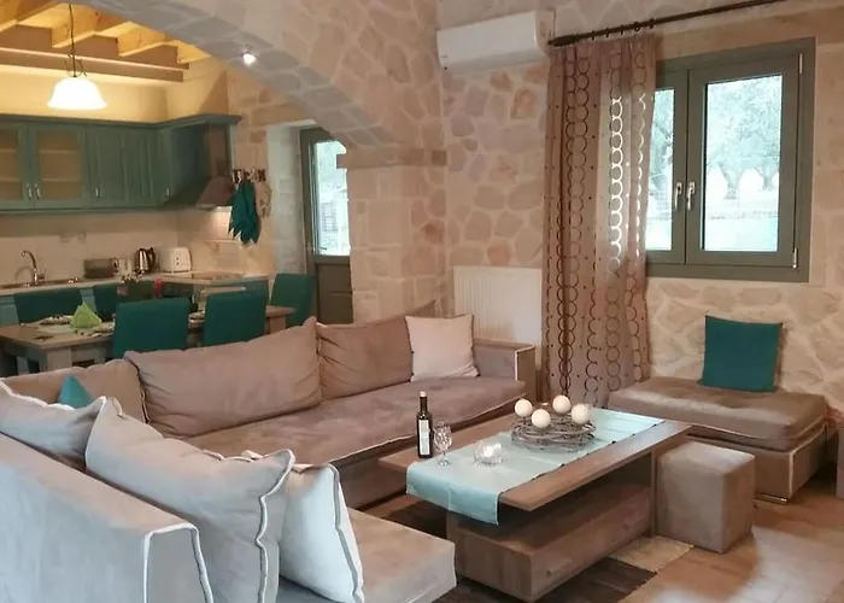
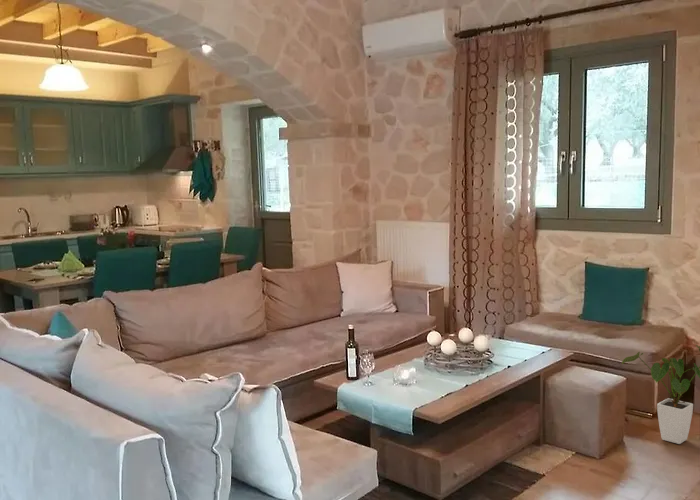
+ house plant (668, 391)
